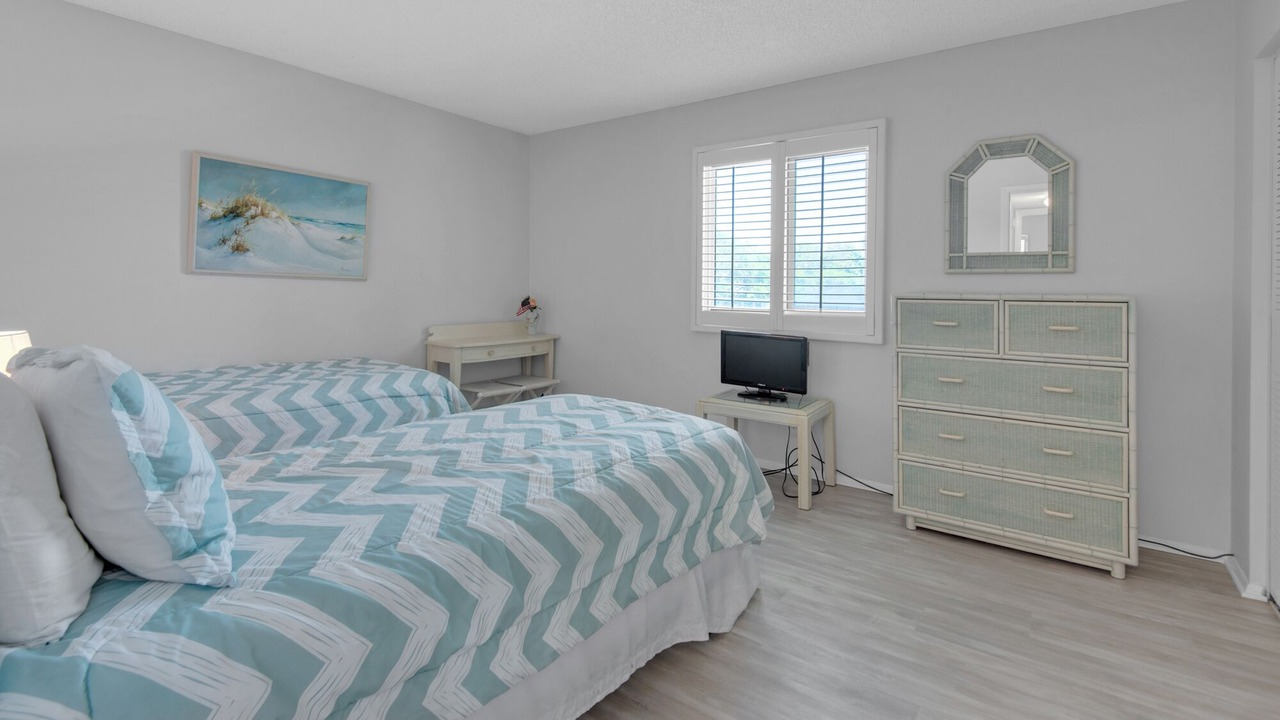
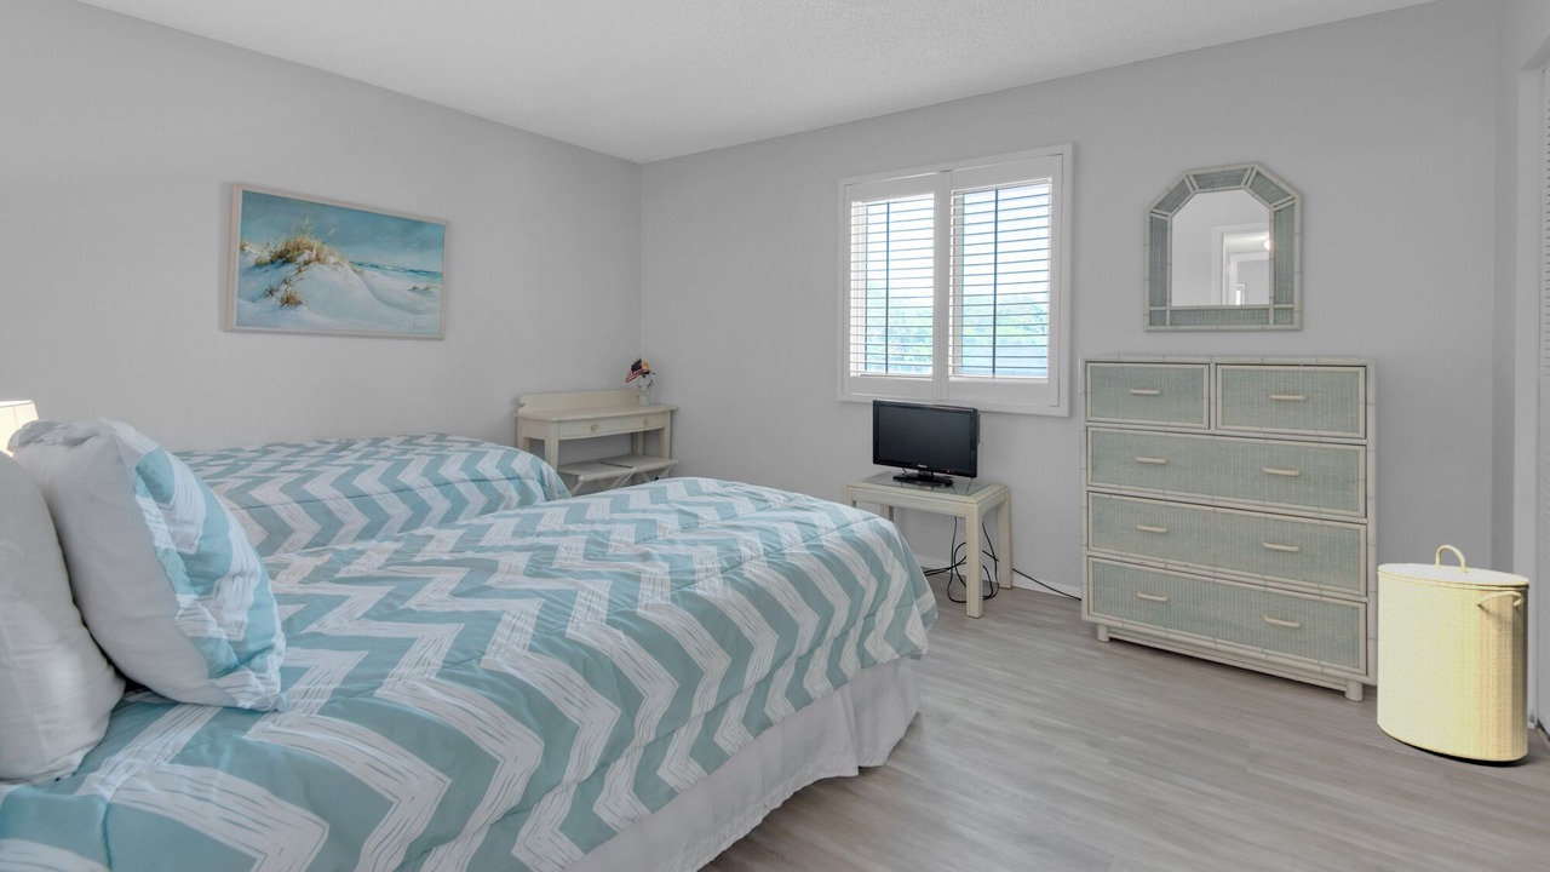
+ laundry hamper (1449, 642)
